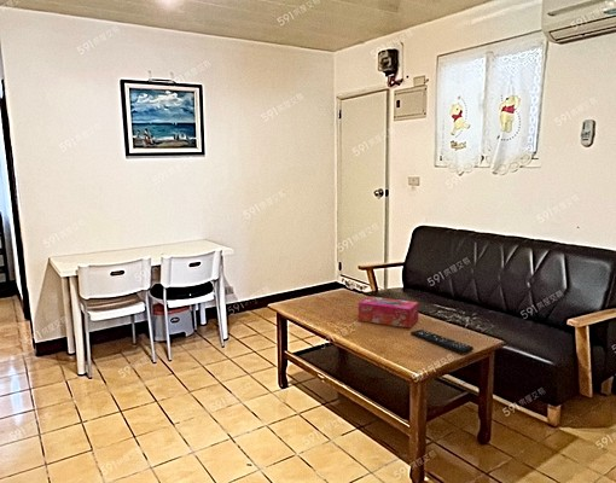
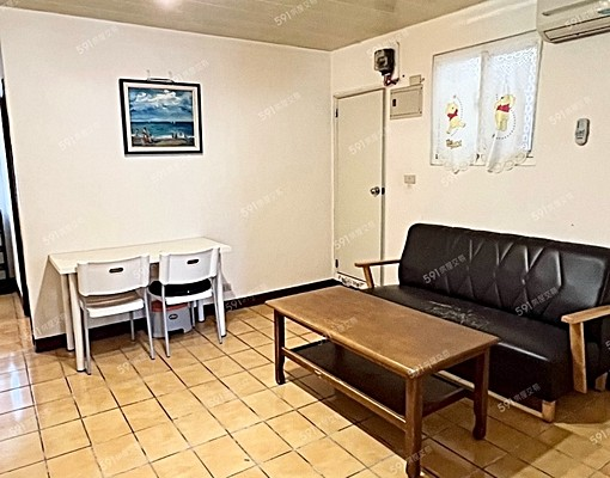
- tissue box (388, 310)
- remote control (440, 339)
